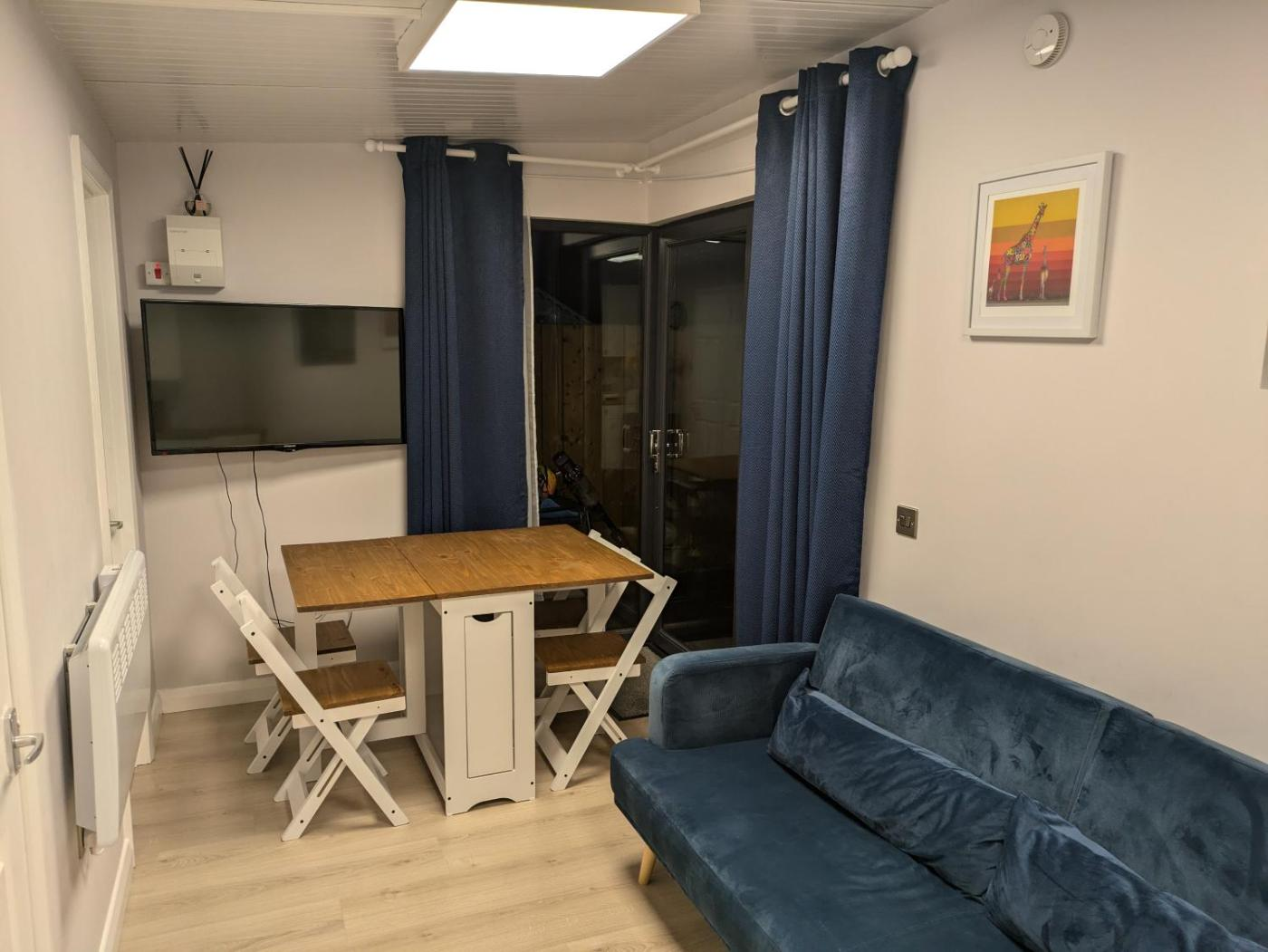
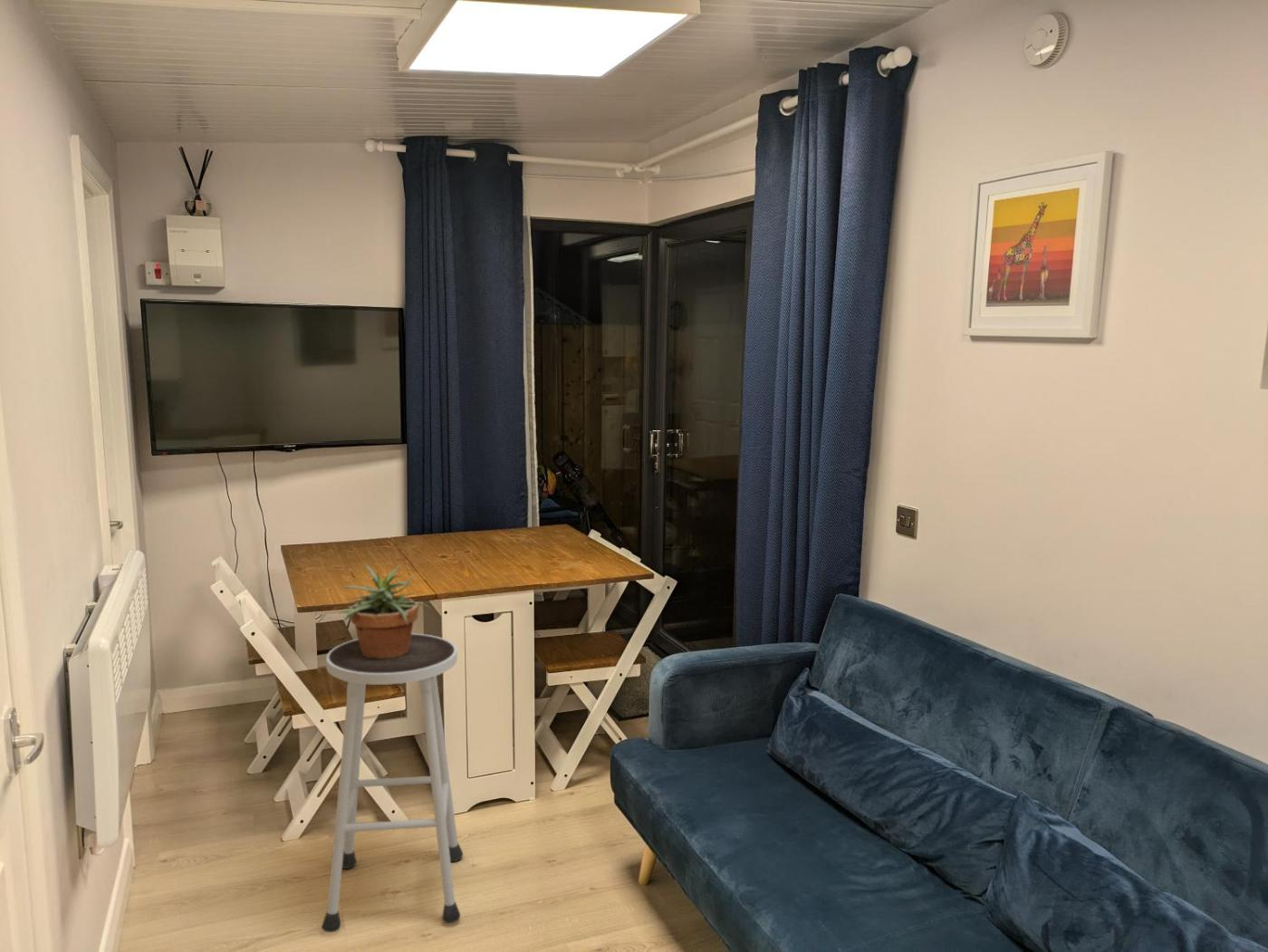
+ potted plant (387, 608)
+ stool (395, 778)
